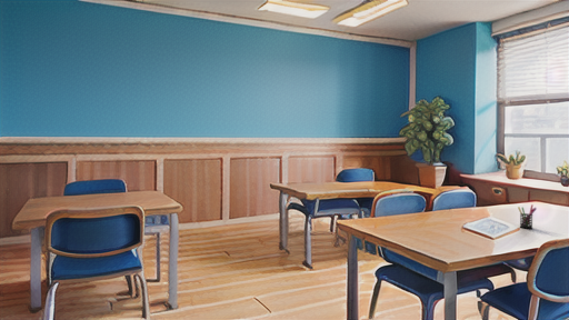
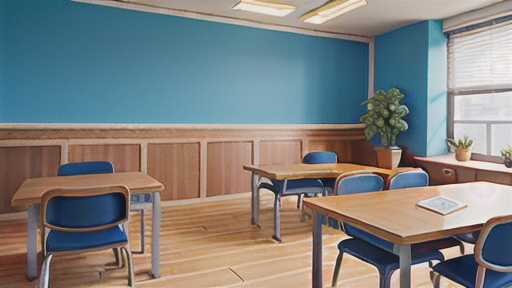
- pen holder (526, 214)
